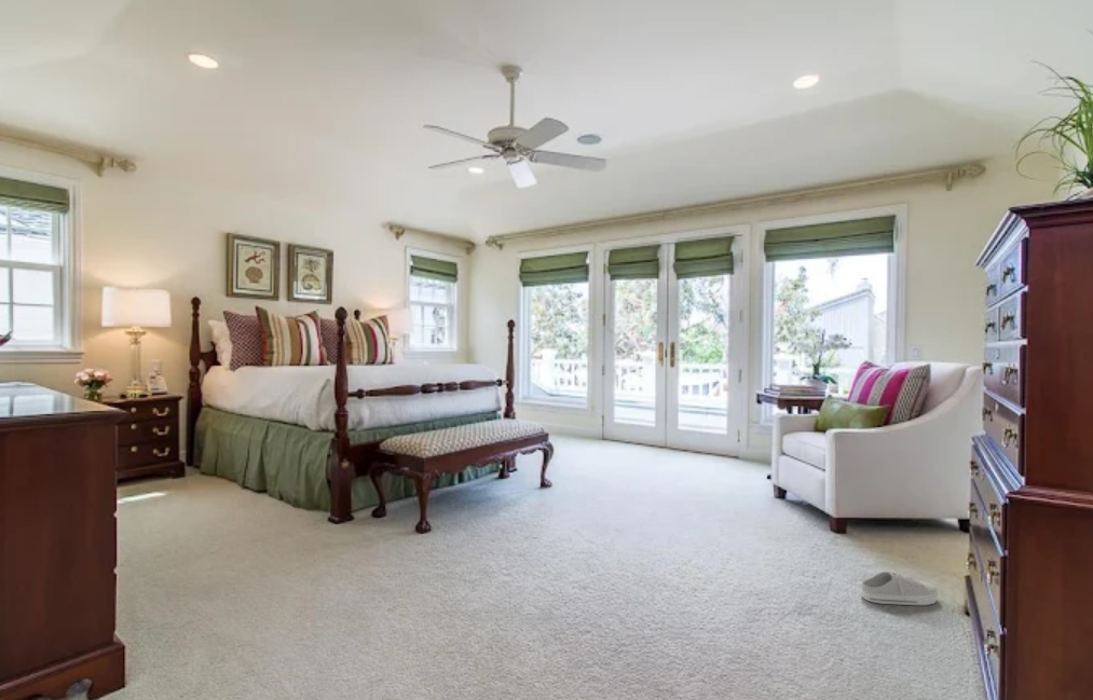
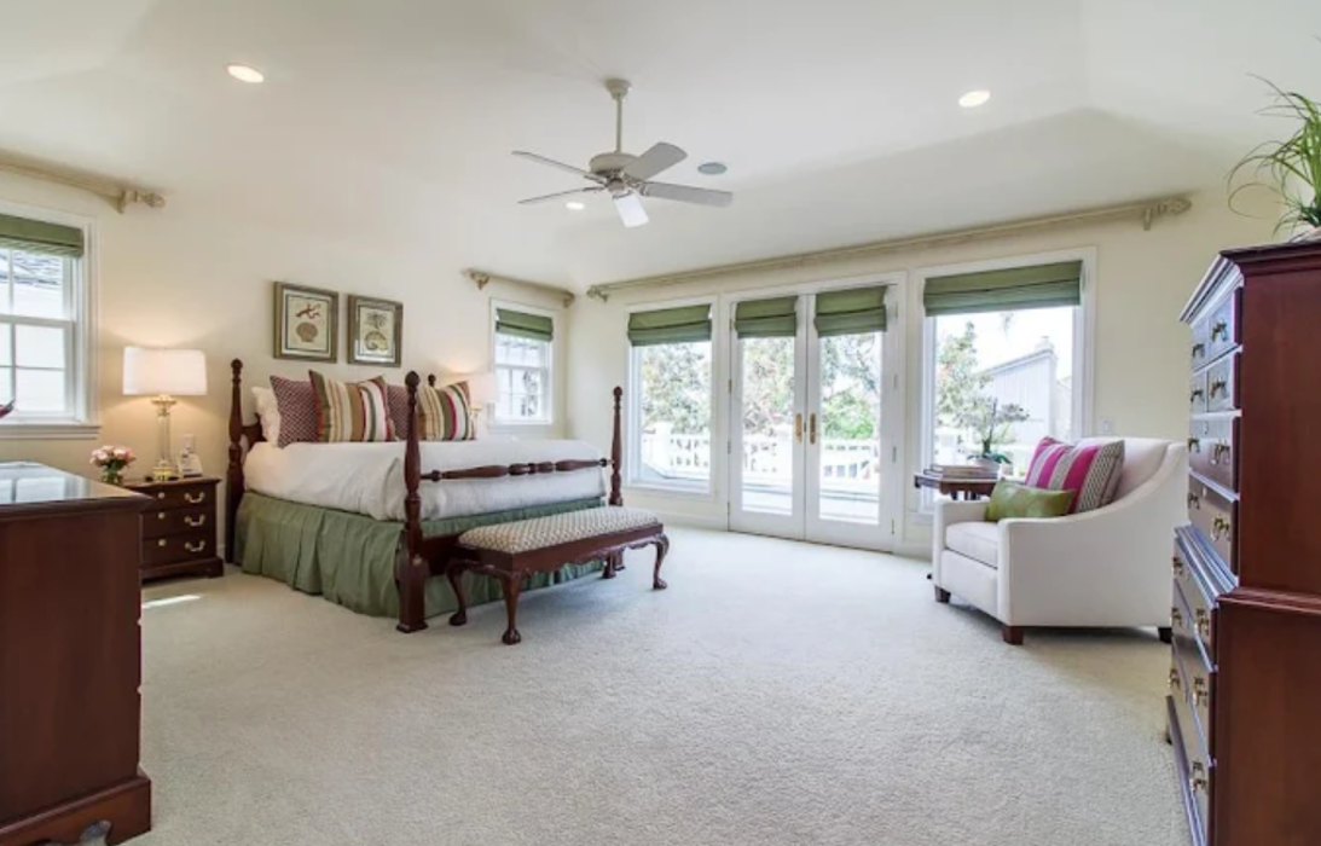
- shoe (899, 585)
